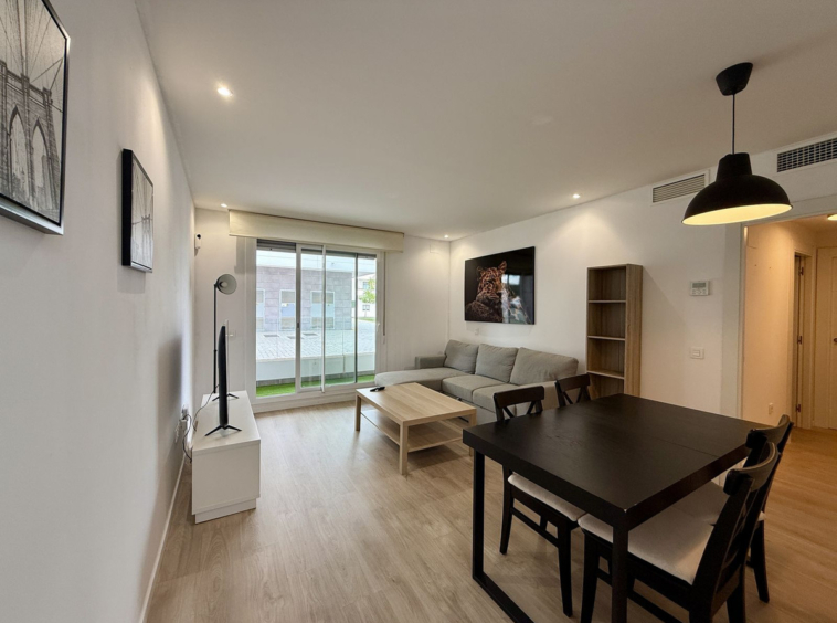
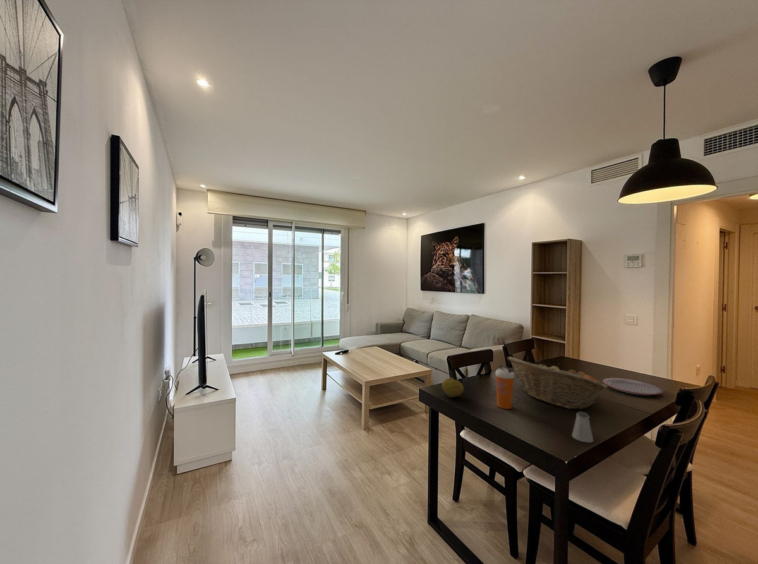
+ fruit basket (552, 378)
+ fruit (452, 387)
+ saltshaker (582, 425)
+ shaker bottle (504, 386)
+ plate (631, 387)
